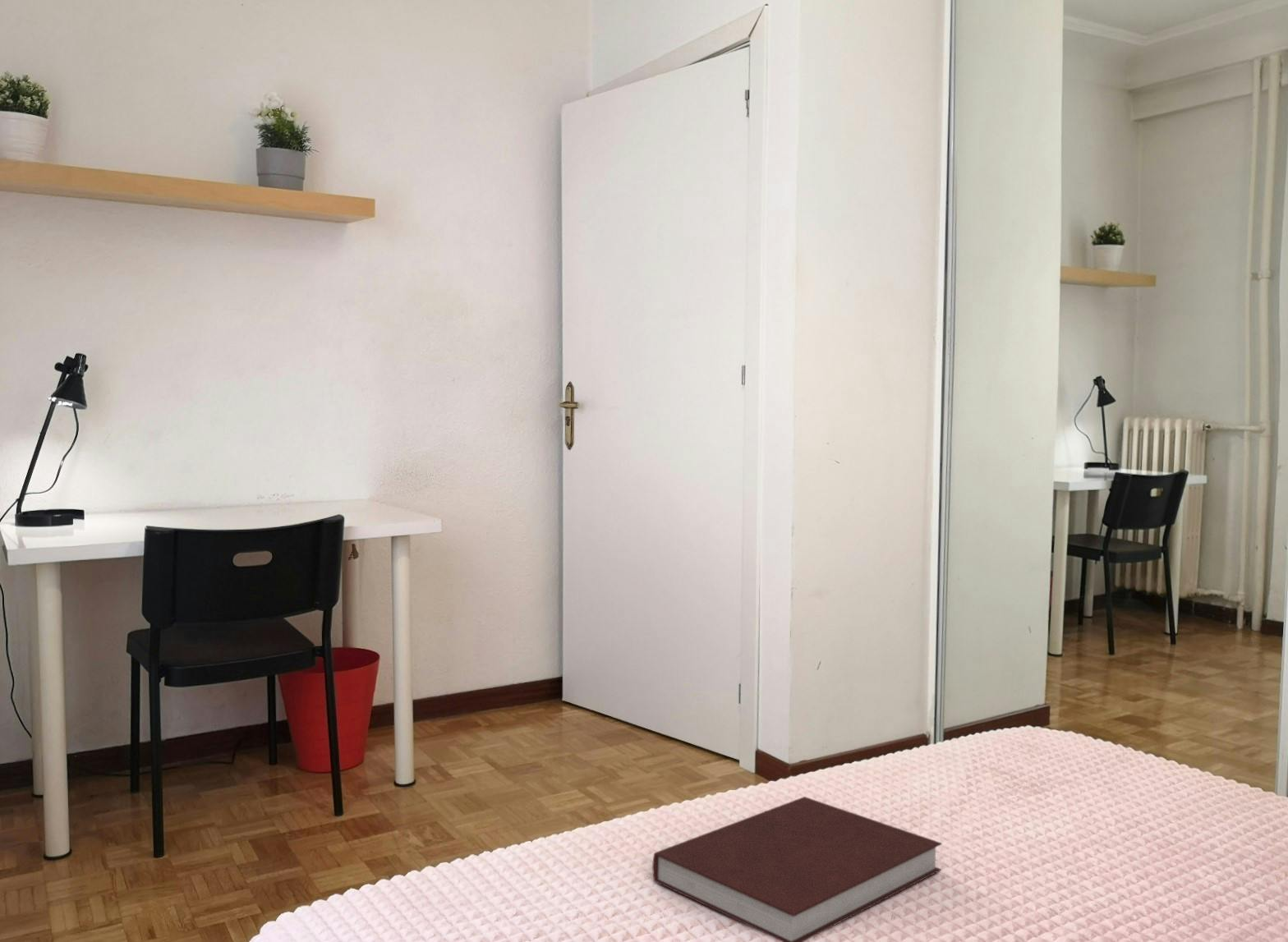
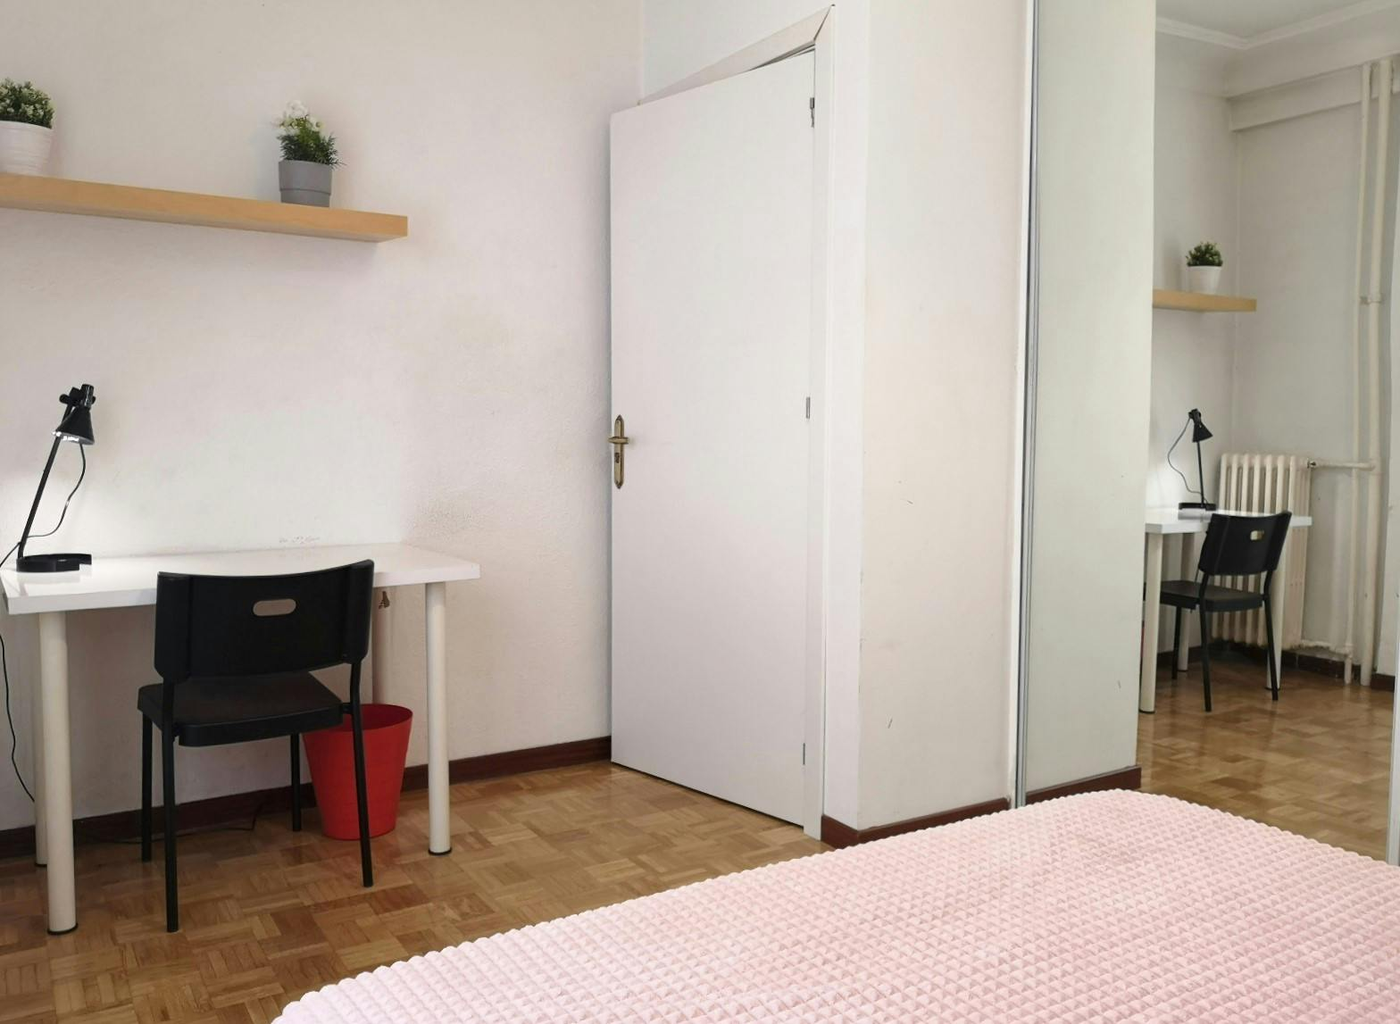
- notebook (798, 862)
